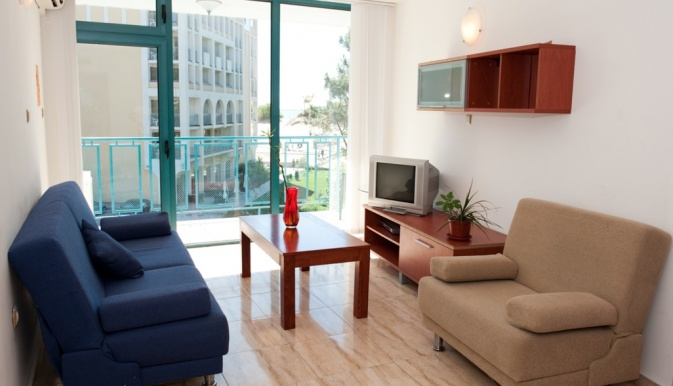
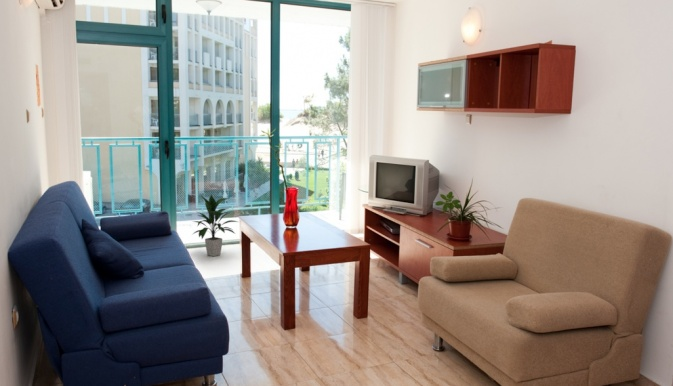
+ indoor plant (212, 223)
